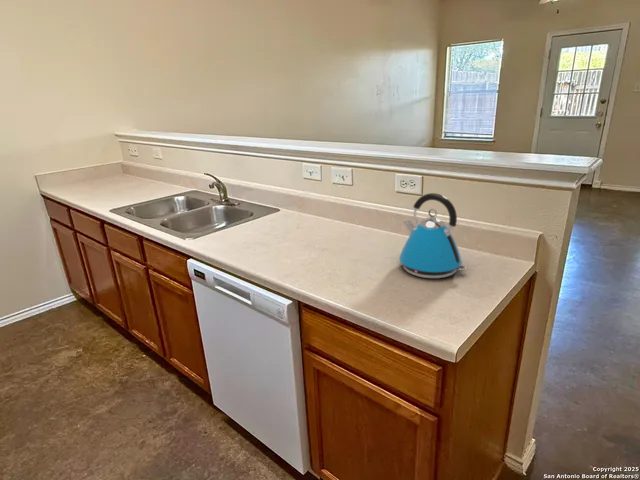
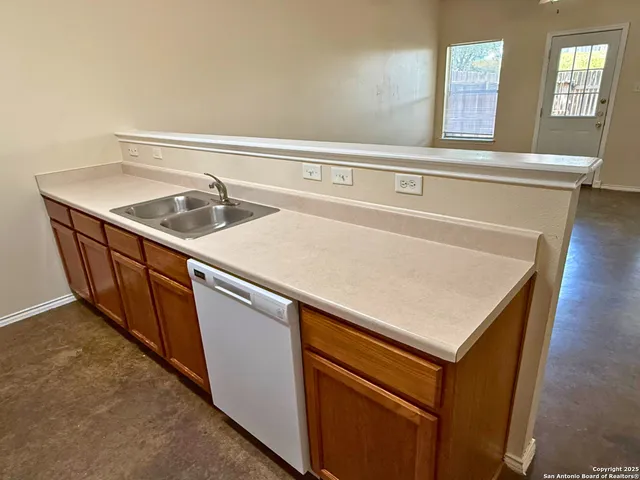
- kettle (433, 231)
